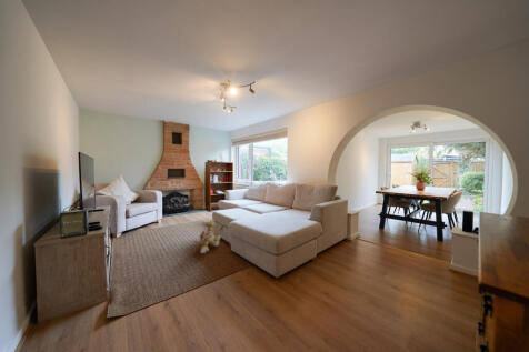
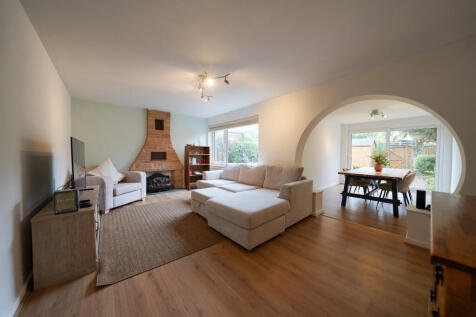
- plush toy (209, 234)
